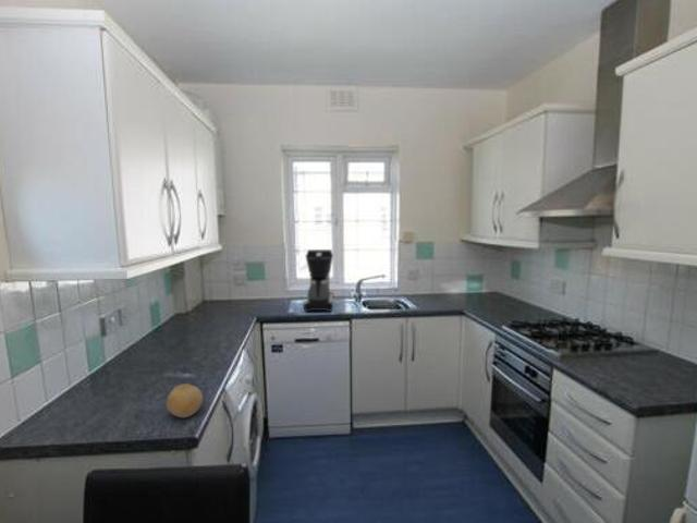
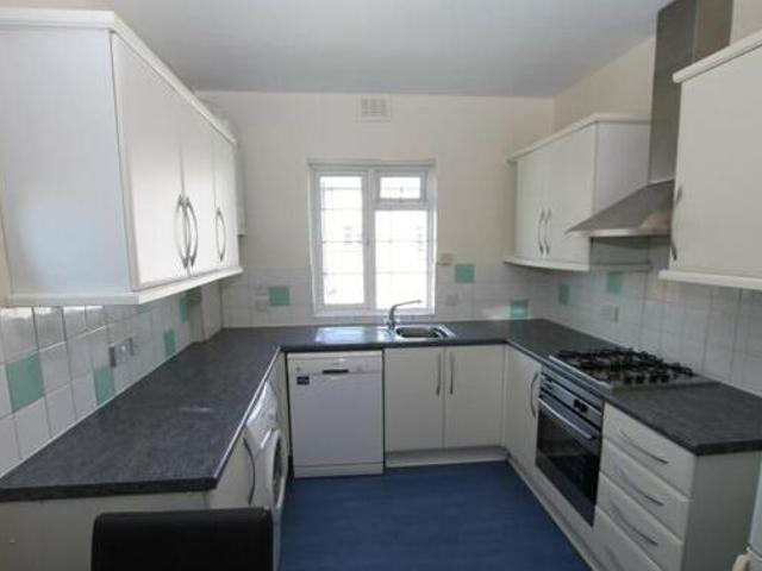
- coffee maker (319, 279)
- fruit (184, 400)
